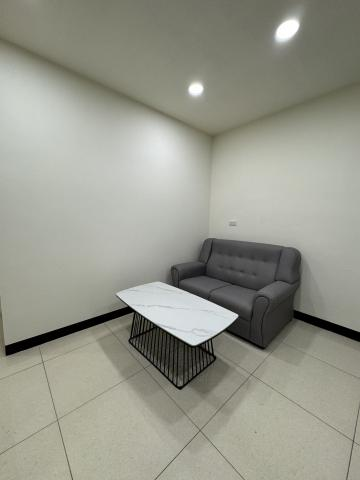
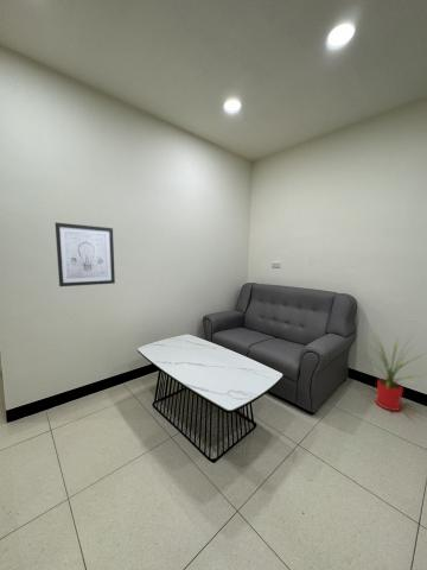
+ house plant (391, 370)
+ wall art (87, 255)
